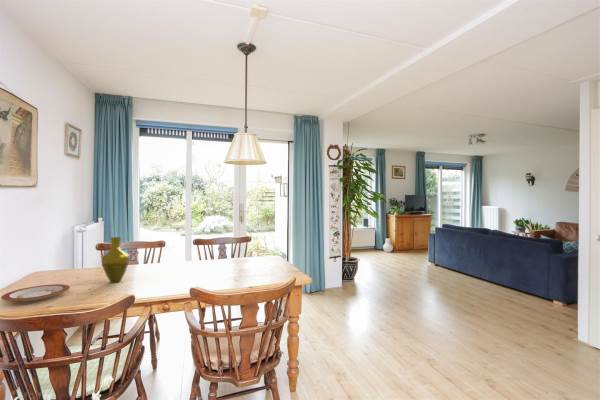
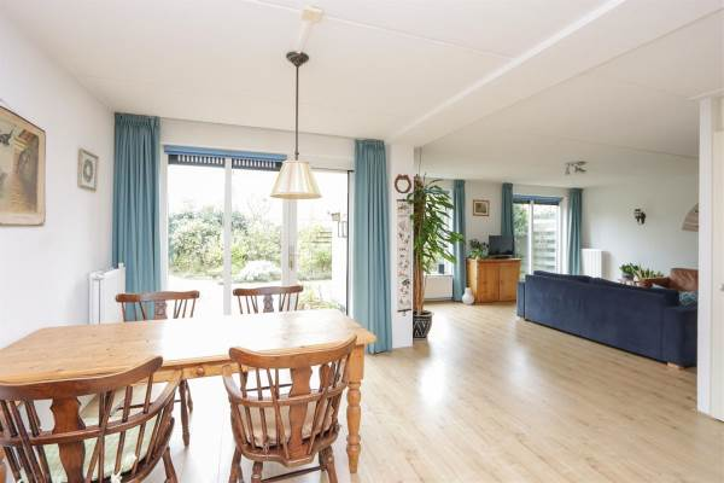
- plate (37, 293)
- vase (115, 259)
